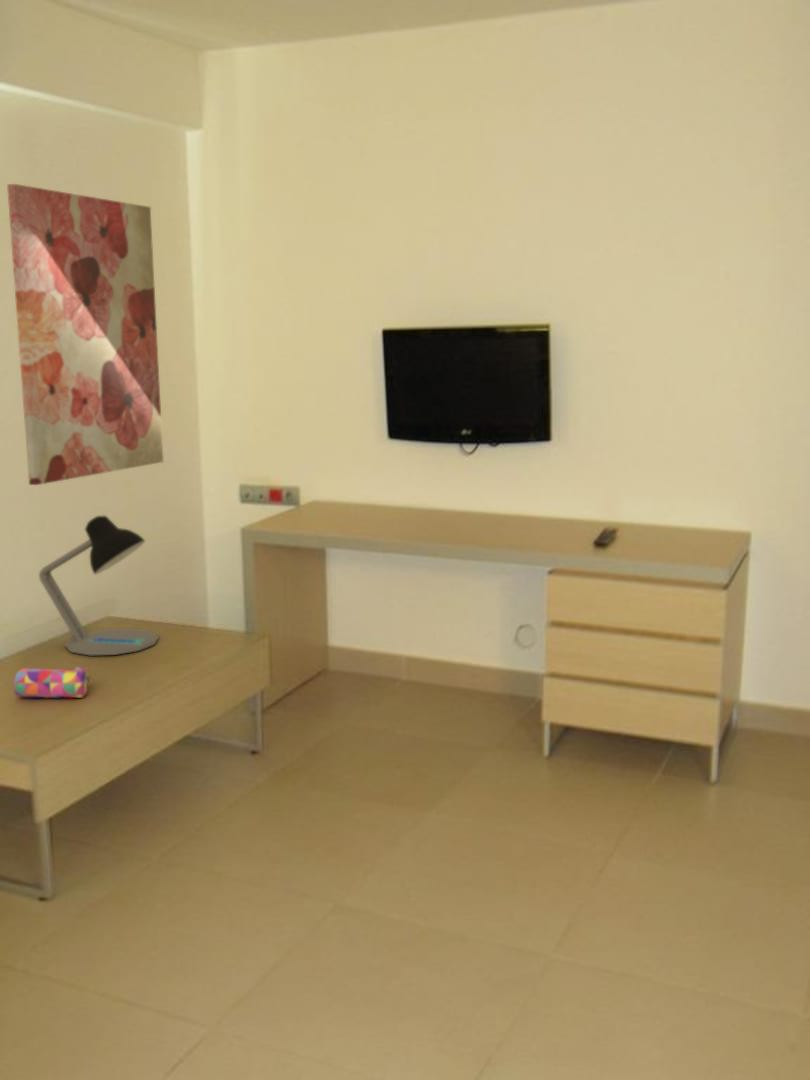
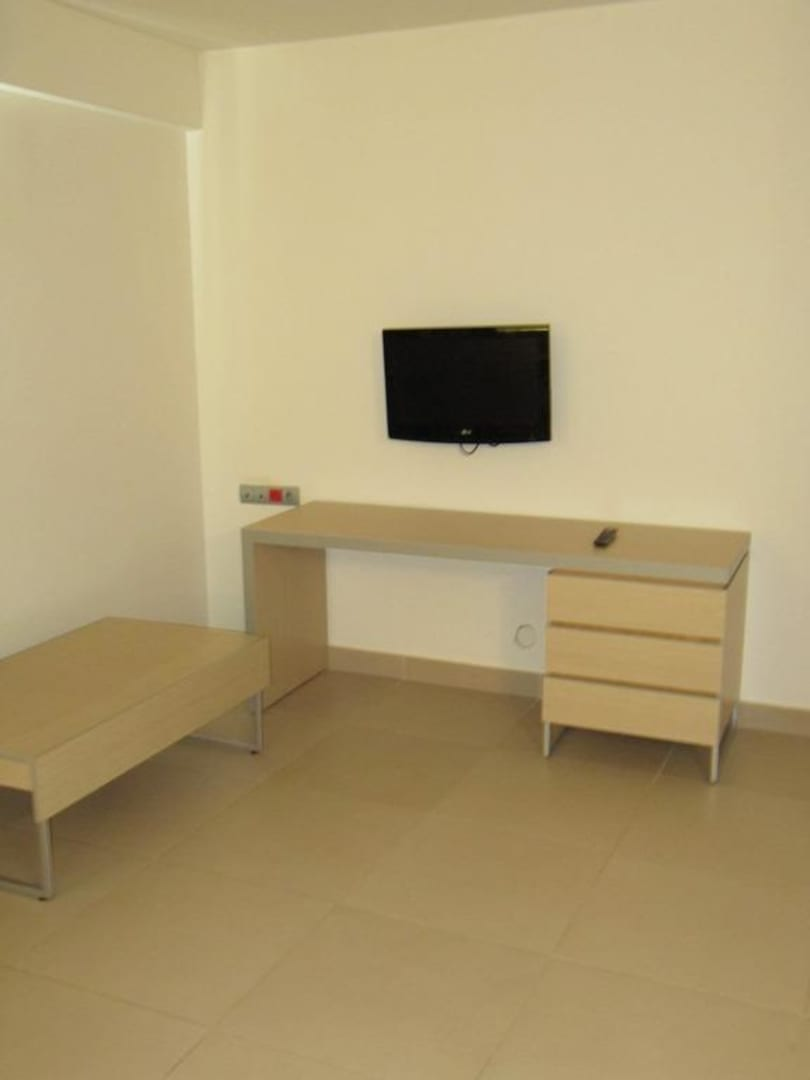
- desk lamp (96, 573)
- wall art (93, 337)
- pencil case (52, 682)
